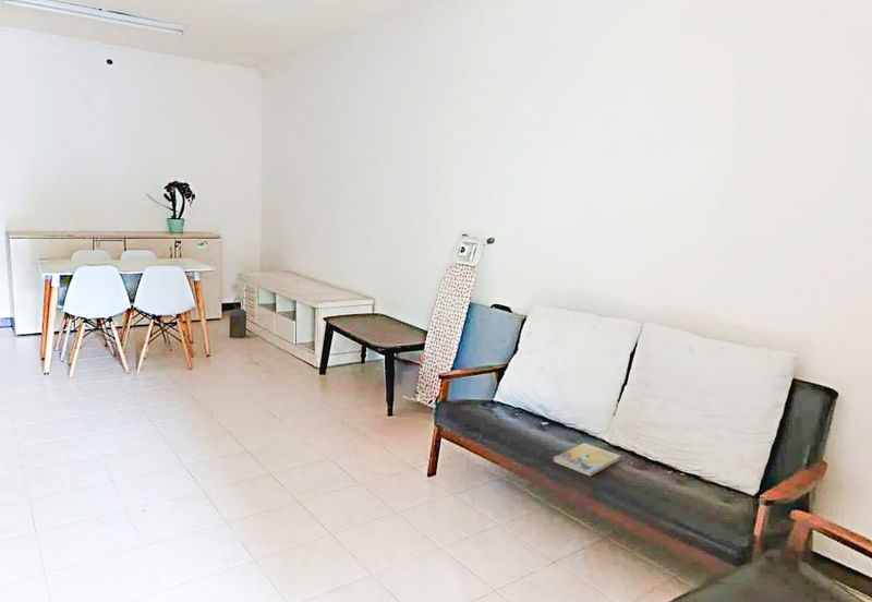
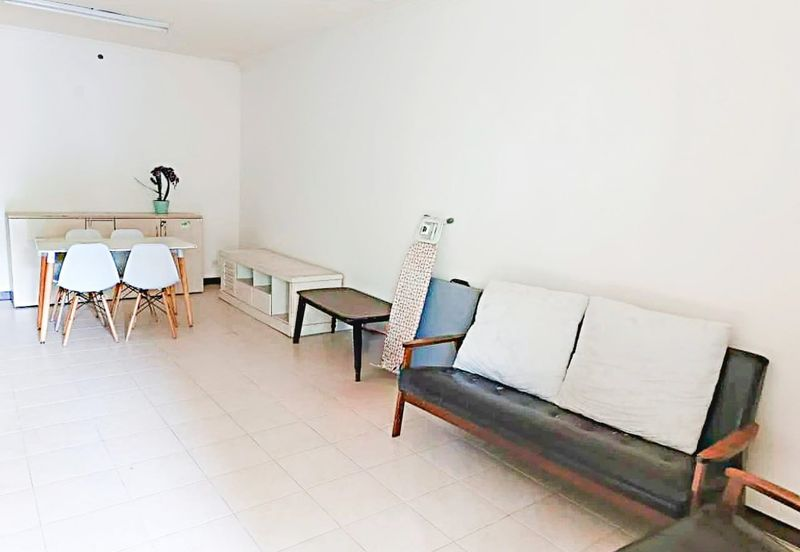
- book (586, 458)
- lantern (238, 316)
